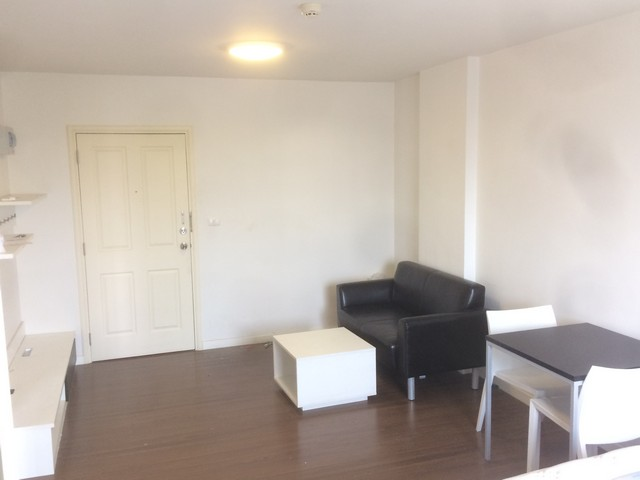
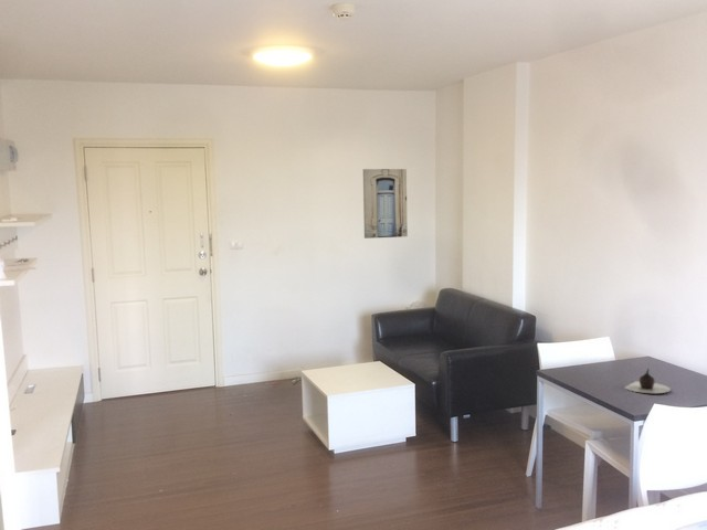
+ teapot (645, 378)
+ wall art (384, 203)
